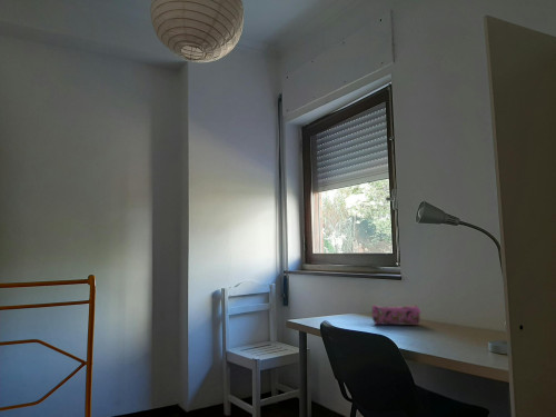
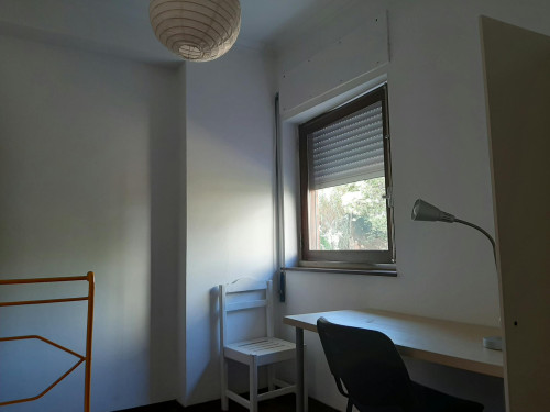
- pencil case (396, 314)
